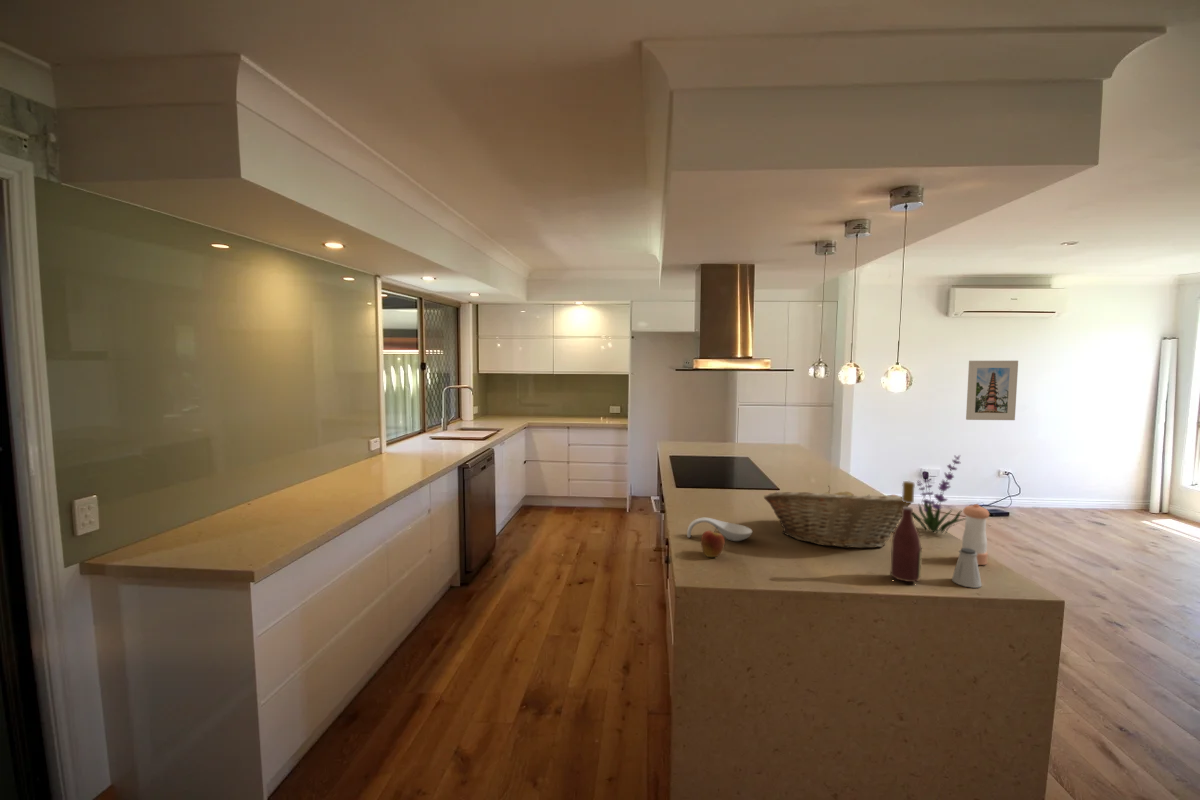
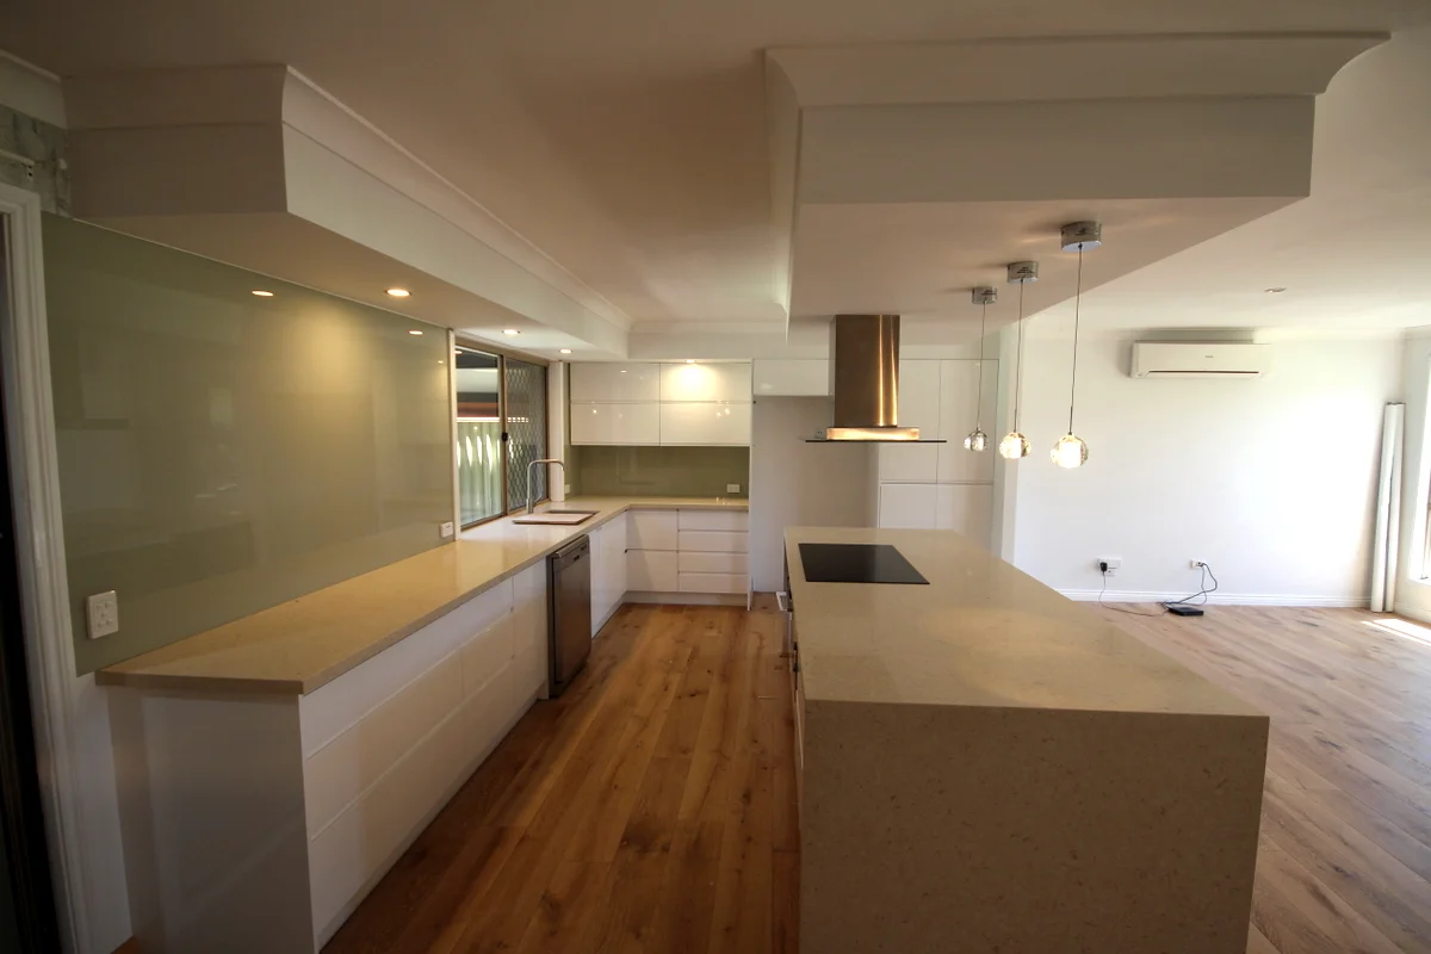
- fruit basket (834, 510)
- saltshaker (967, 566)
- spoon rest (719, 528)
- apple (712, 541)
- plant (936, 494)
- pepper shaker (975, 532)
- wine bottle (906, 531)
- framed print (991, 390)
